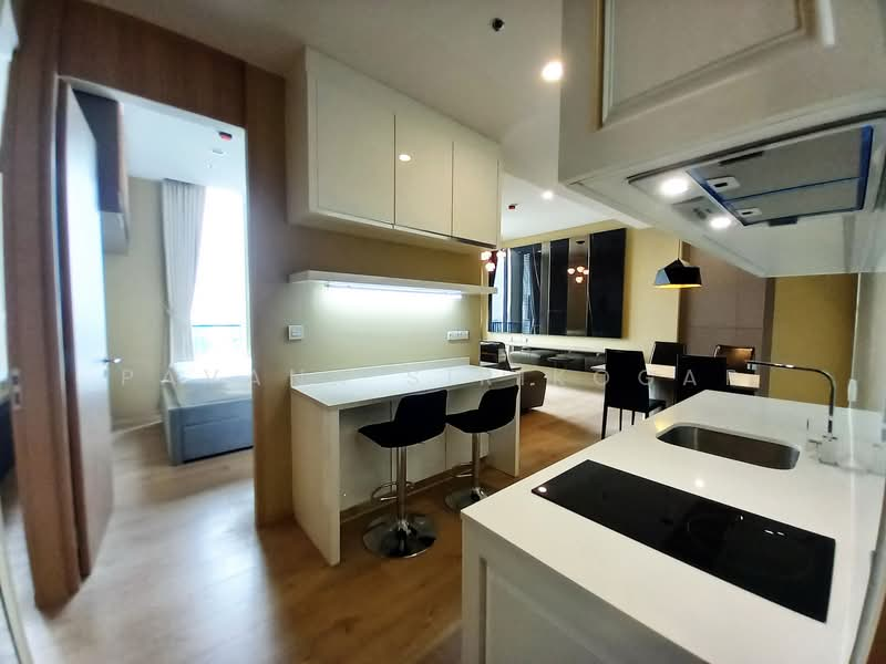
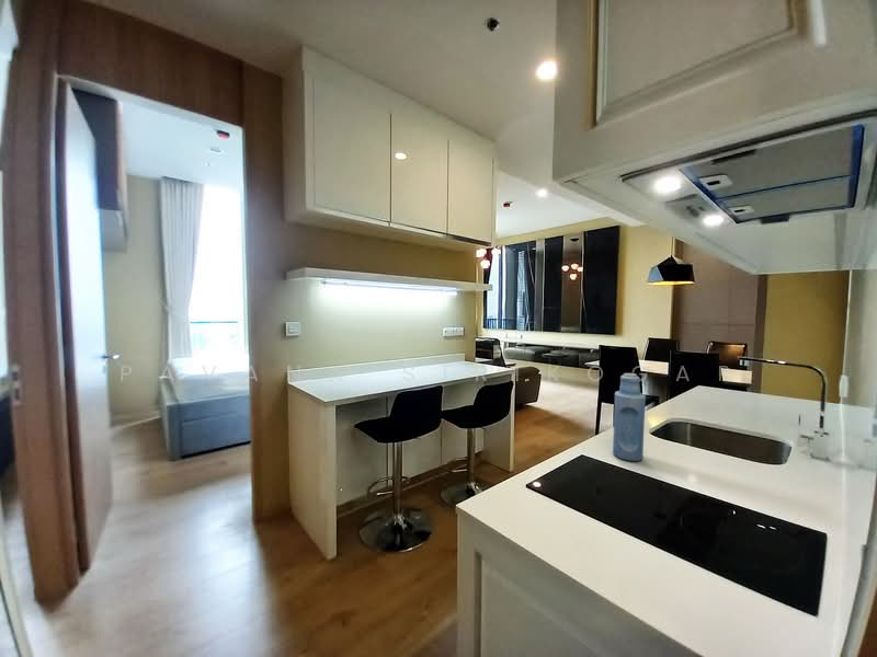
+ bottle (628, 415)
